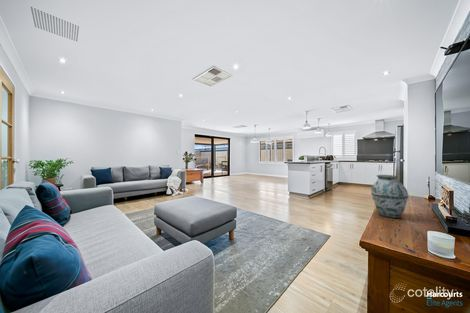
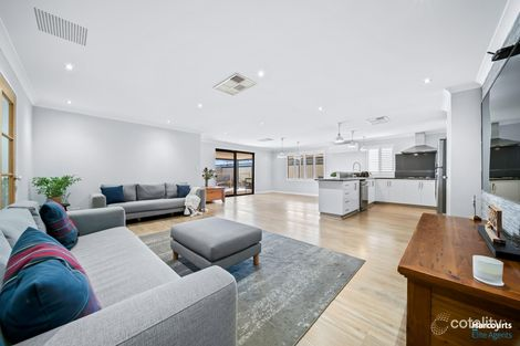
- vase (388, 195)
